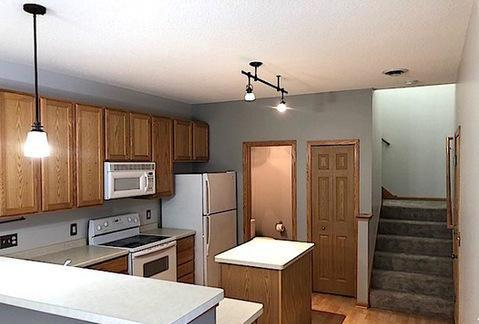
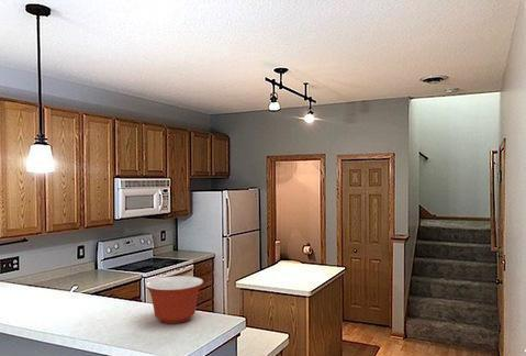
+ mixing bowl (175, 300)
